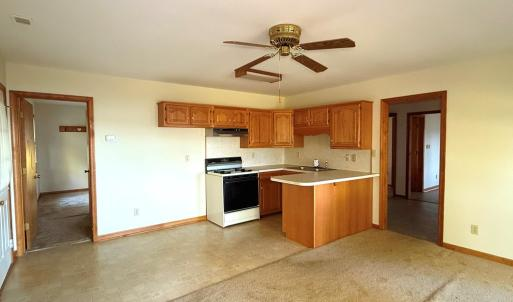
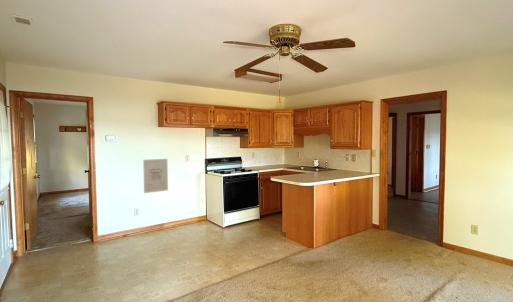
+ wall art (155, 175)
